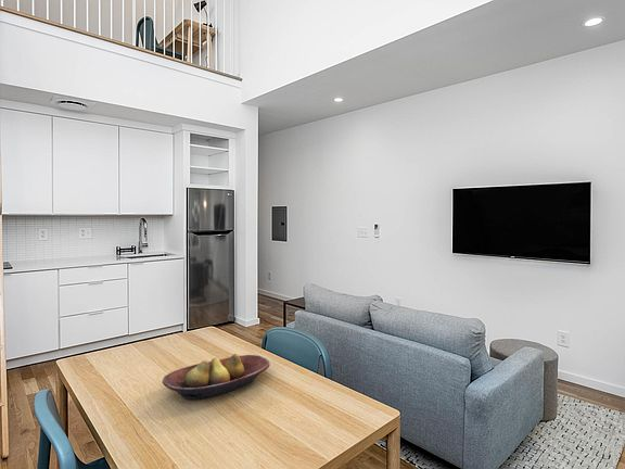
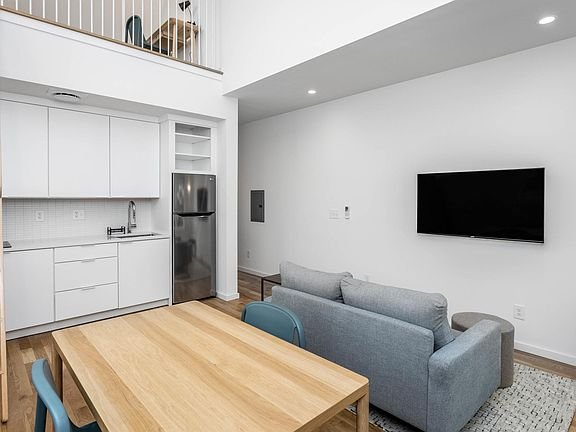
- fruit bowl (219, 371)
